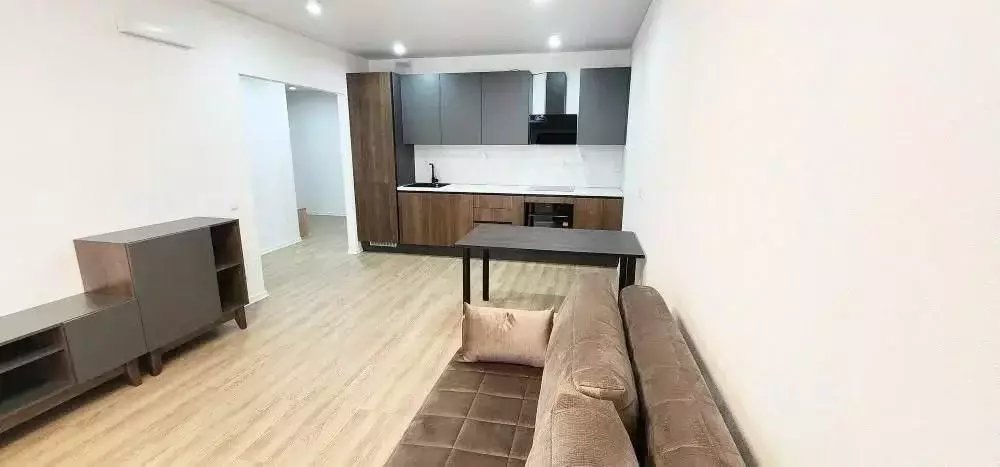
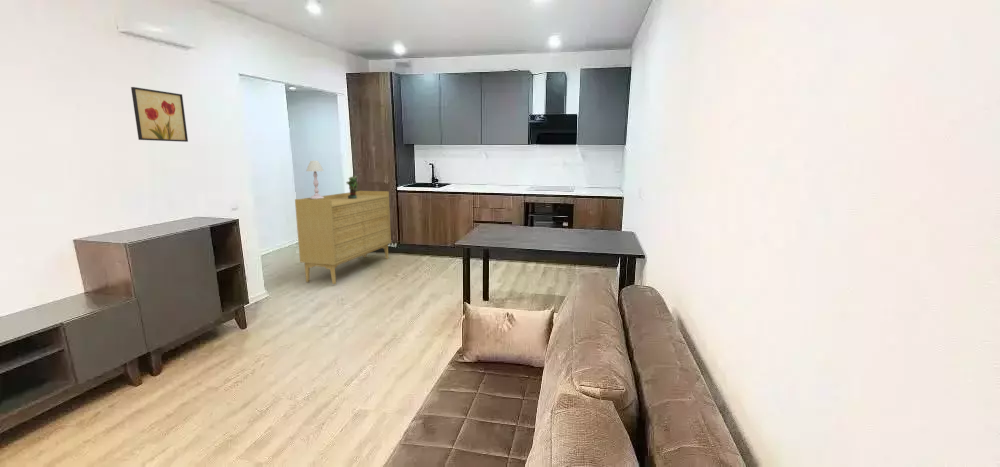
+ wall art (160, 116)
+ table lamp (315, 183)
+ potted plant (353, 185)
+ sideboard (349, 232)
